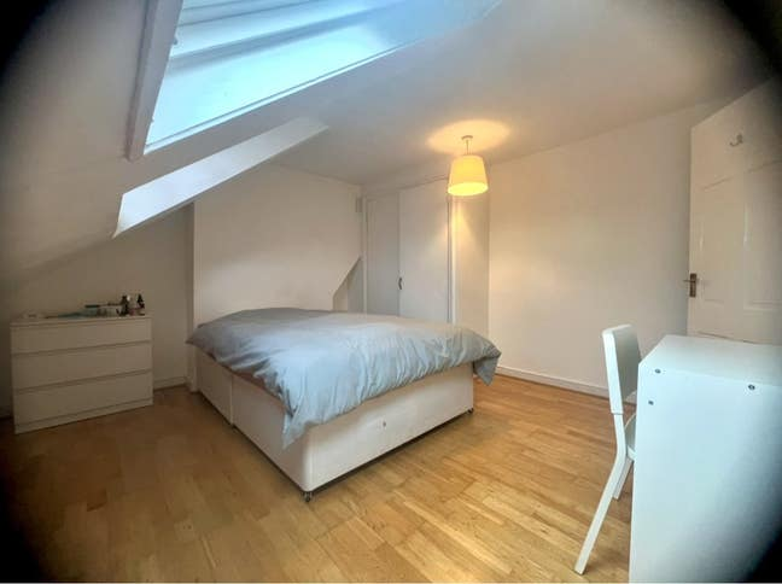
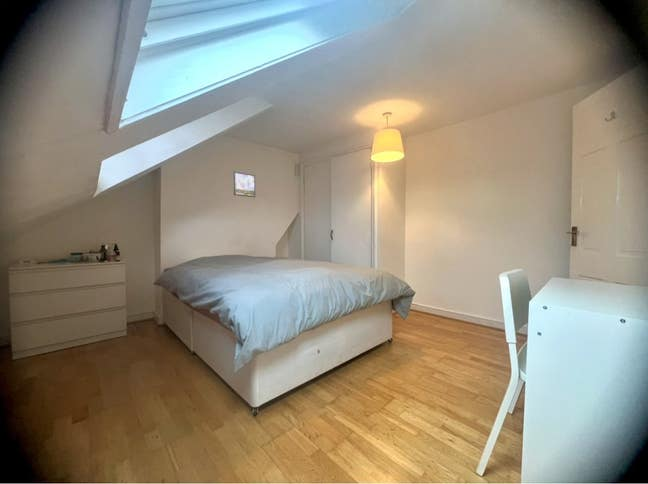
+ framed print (244, 184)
